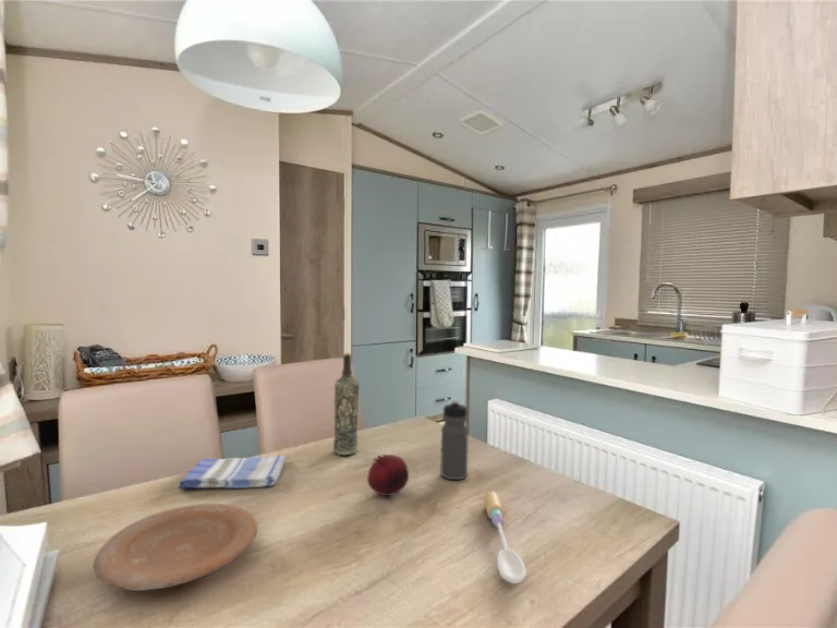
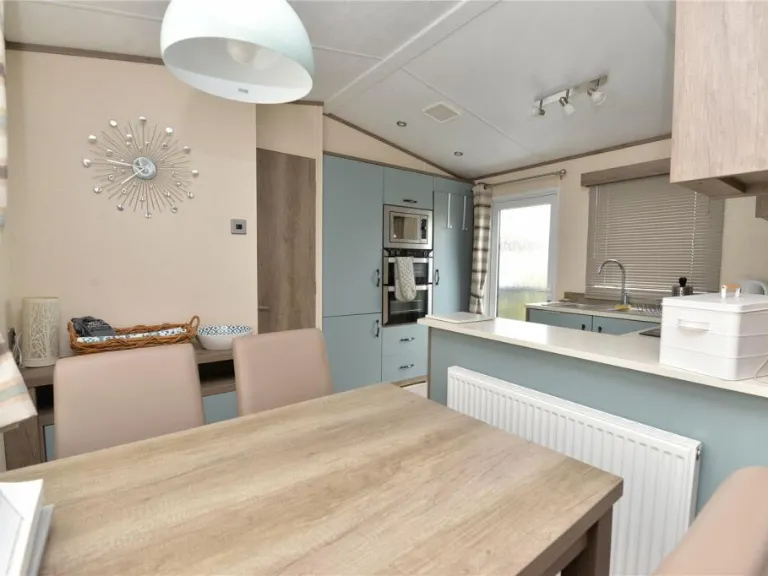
- fruit (387, 473)
- plate (182, 547)
- dish towel (236, 470)
- water bottle (454, 437)
- bottle (345, 402)
- spoon (500, 531)
